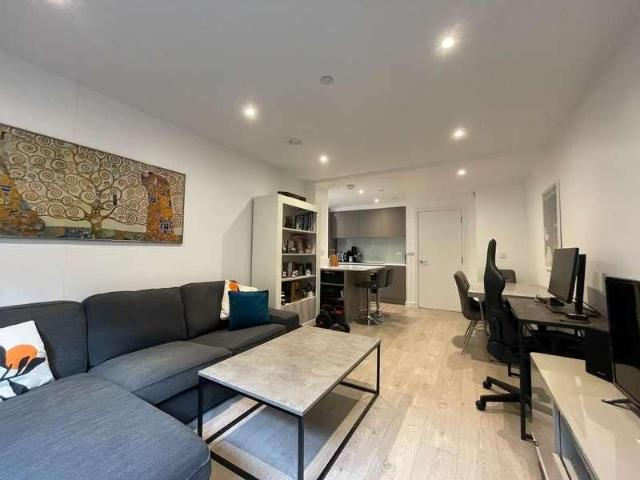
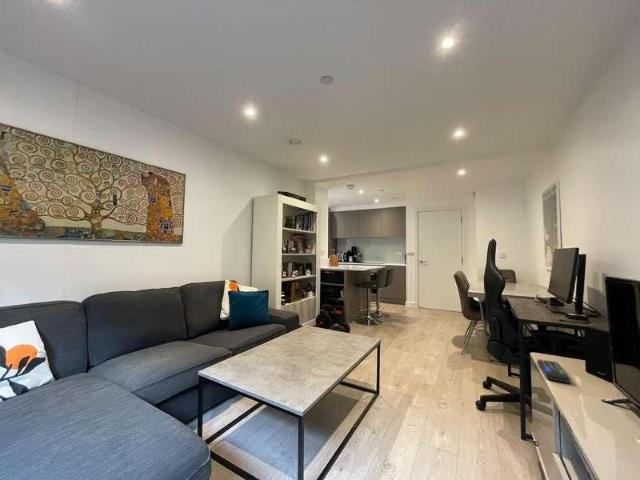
+ remote control (552, 369)
